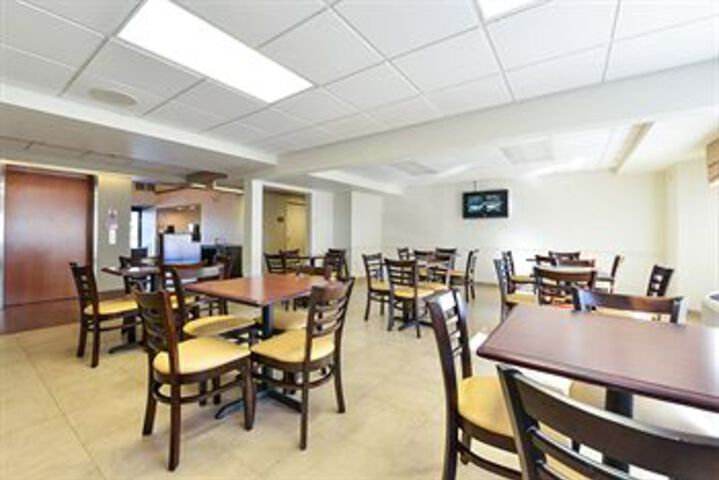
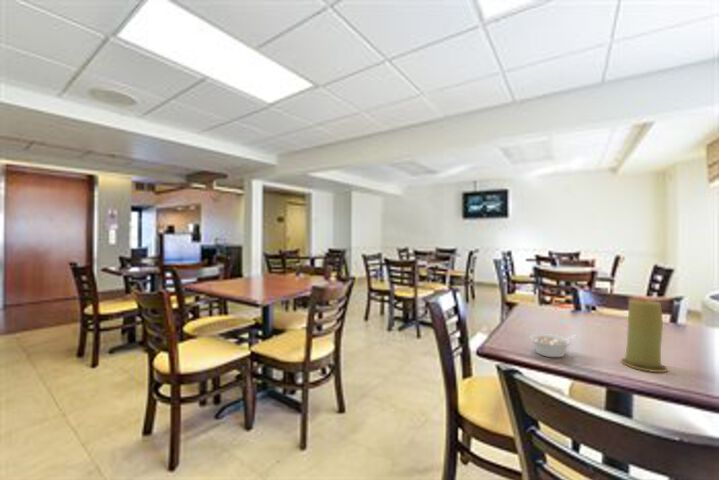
+ legume (550, 344)
+ candle (643, 333)
